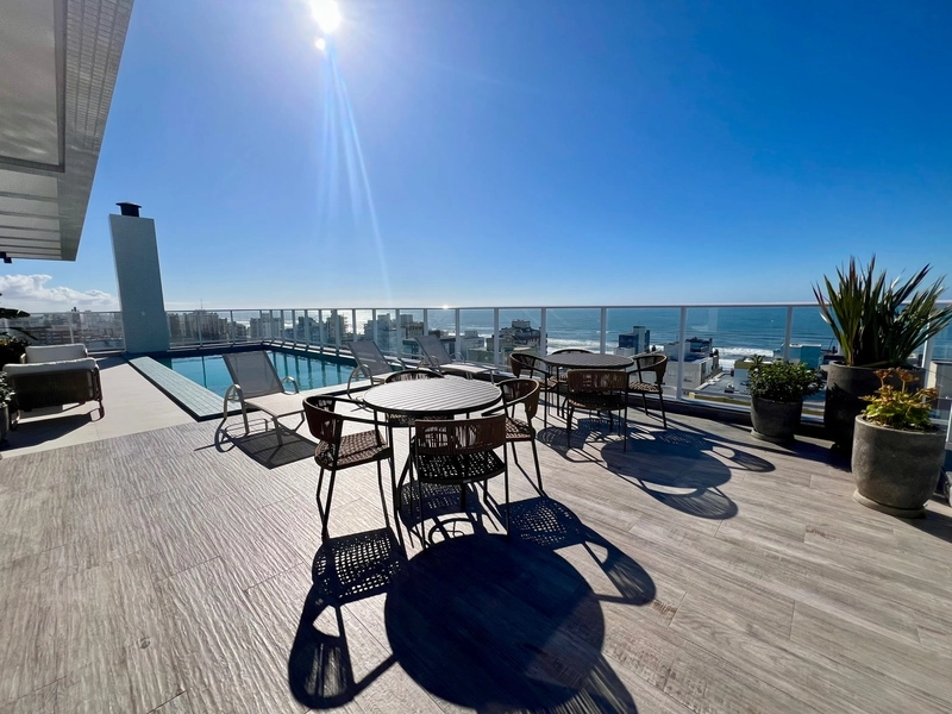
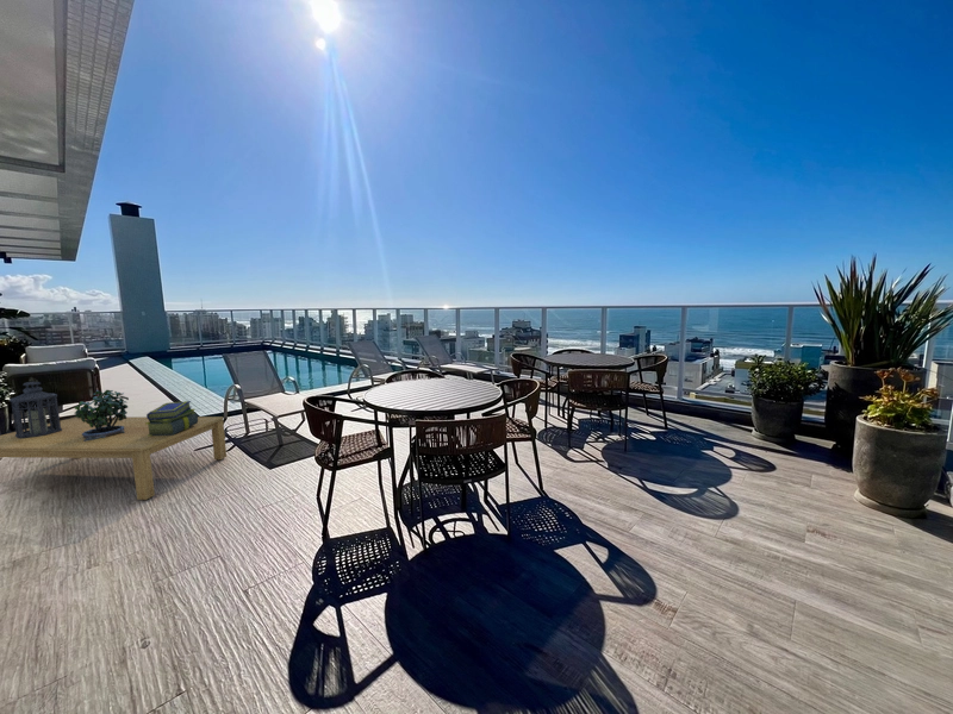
+ stack of books (172, 416)
+ coffee table (106, 452)
+ potted plant (102, 411)
+ lantern (35, 405)
